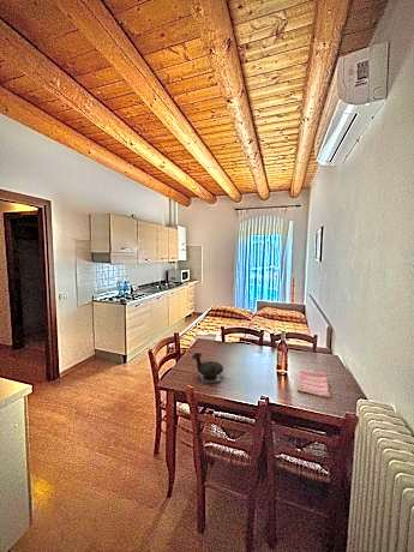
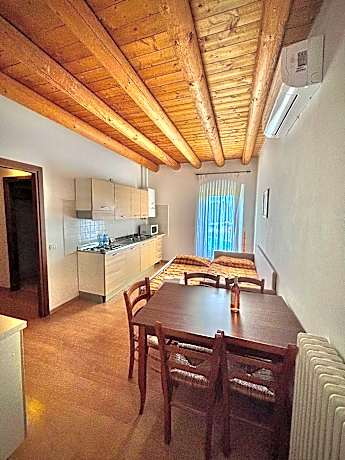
- dish towel (312, 382)
- teapot (208, 366)
